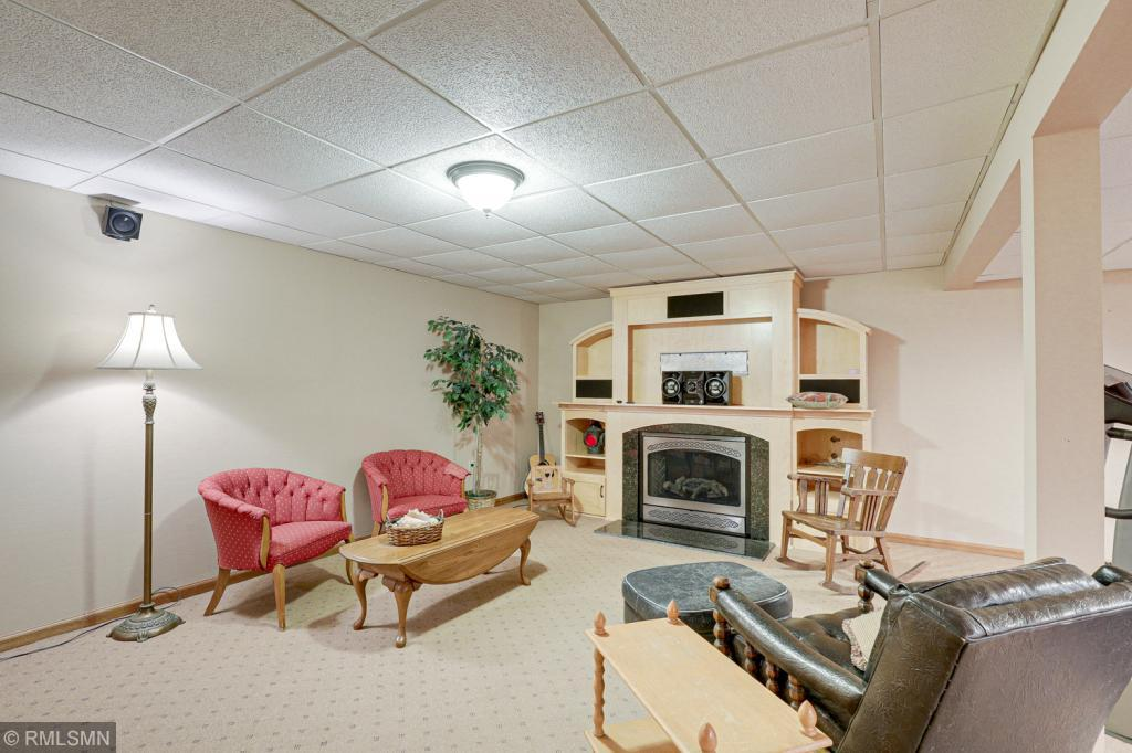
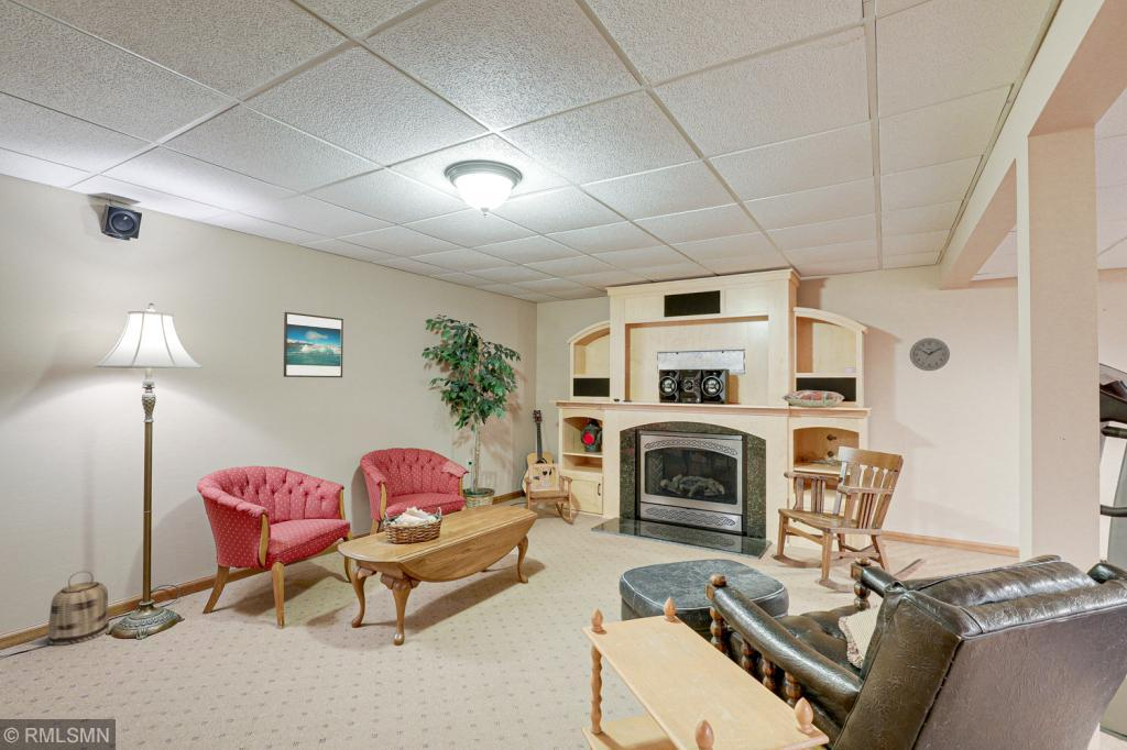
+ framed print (315, 345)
+ basket (79, 603)
+ wall clock (929, 354)
